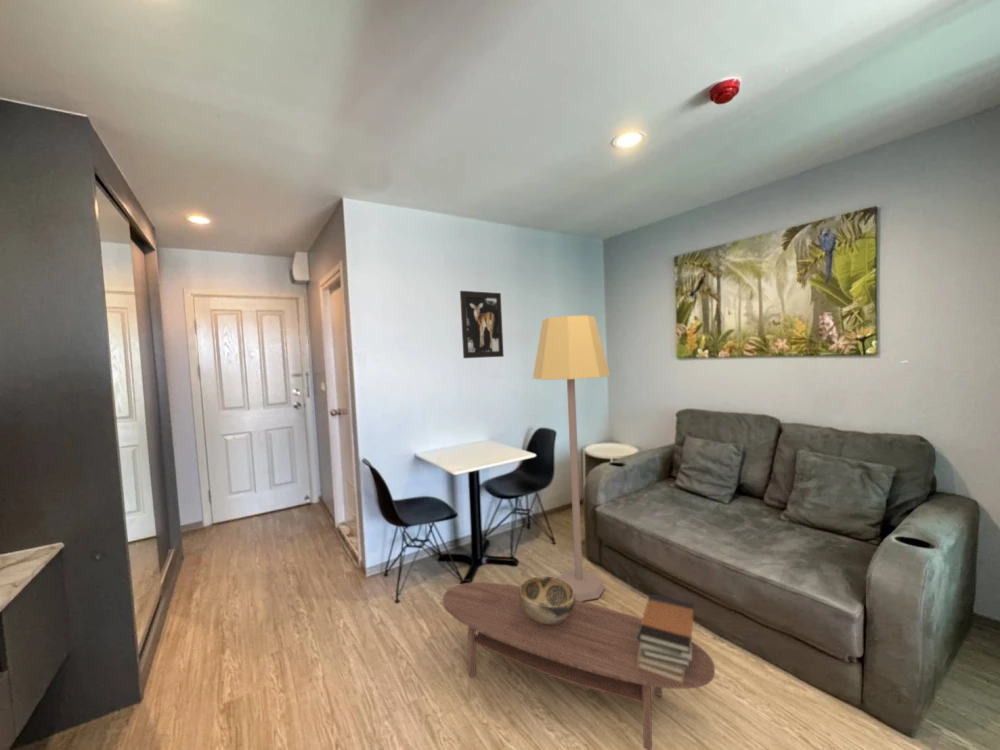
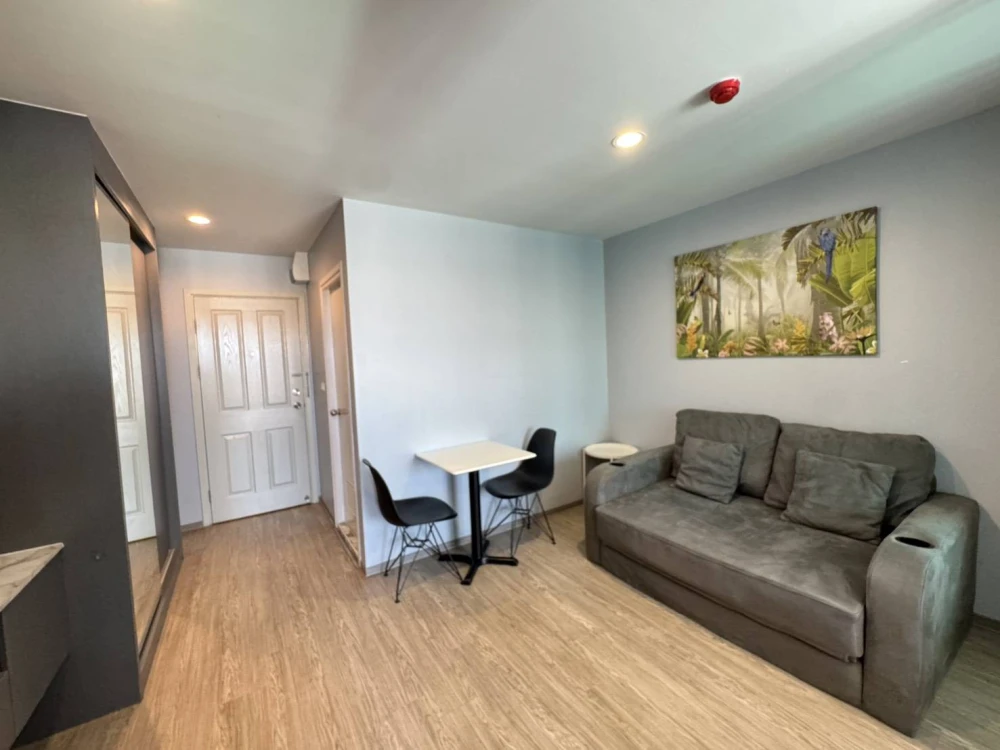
- coffee table (560, 653)
- lamp (573, 454)
- decorative bowl (547, 602)
- wall art (482, 324)
- book stack (666, 634)
